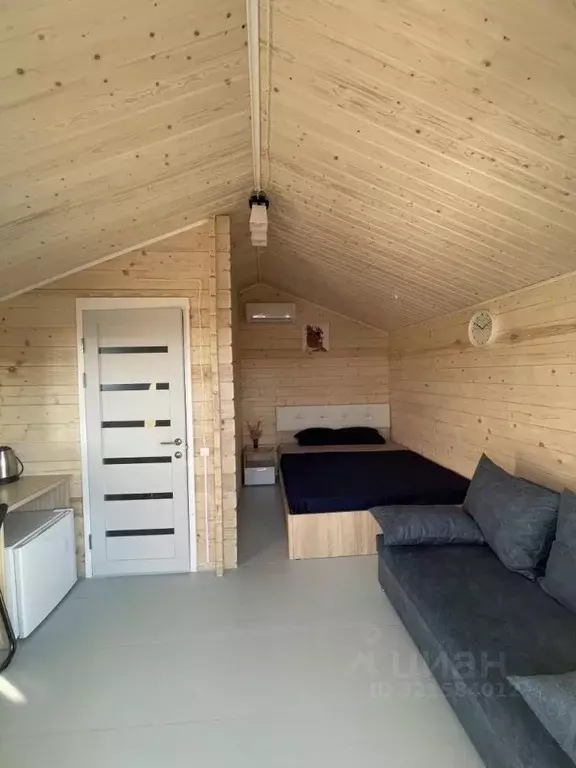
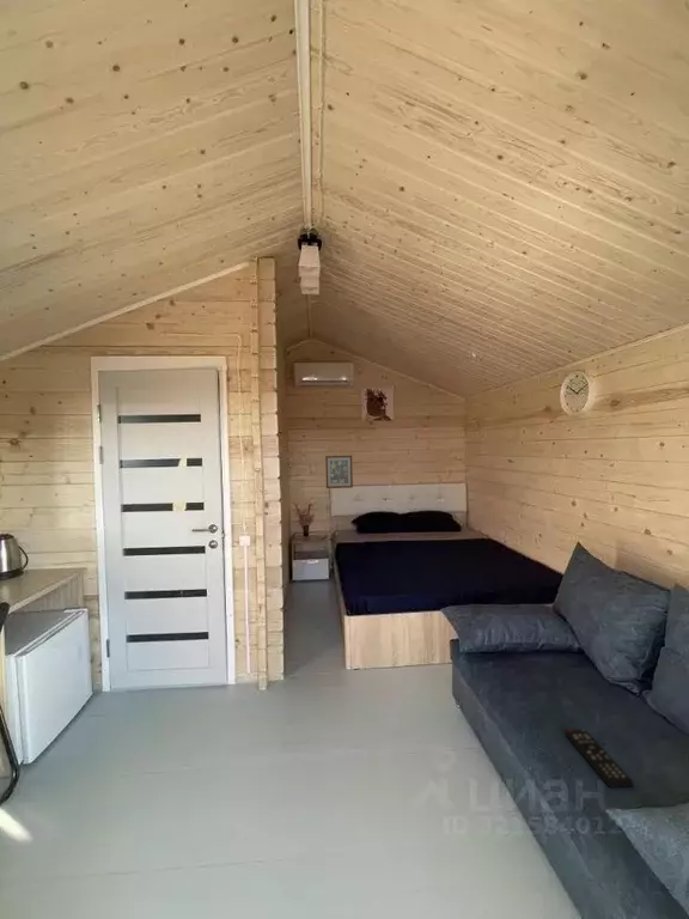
+ wall art (339, 471)
+ remote control (596, 755)
